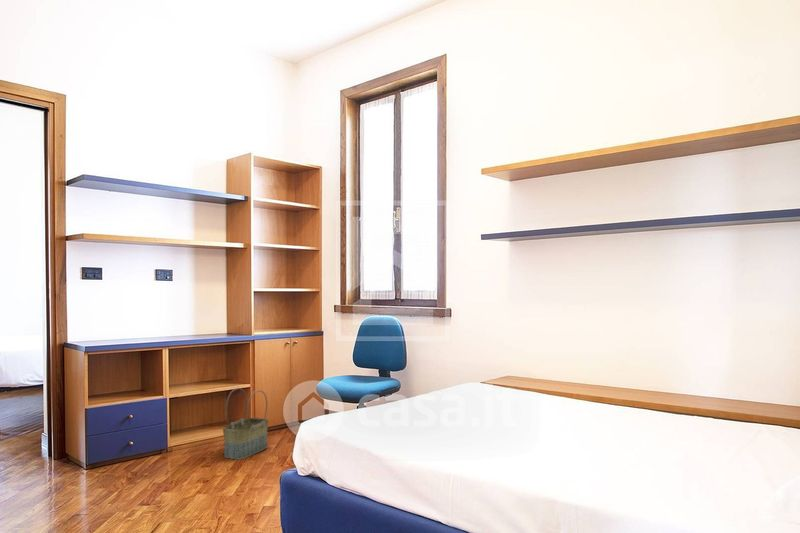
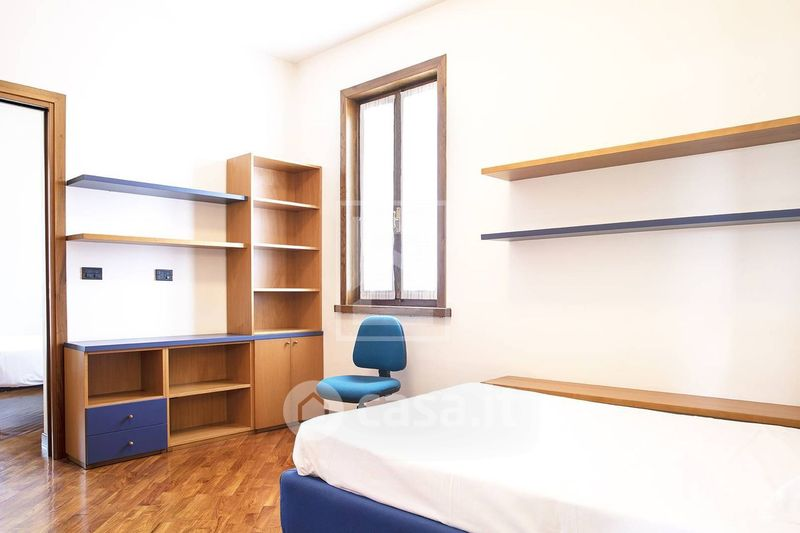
- basket (246, 420)
